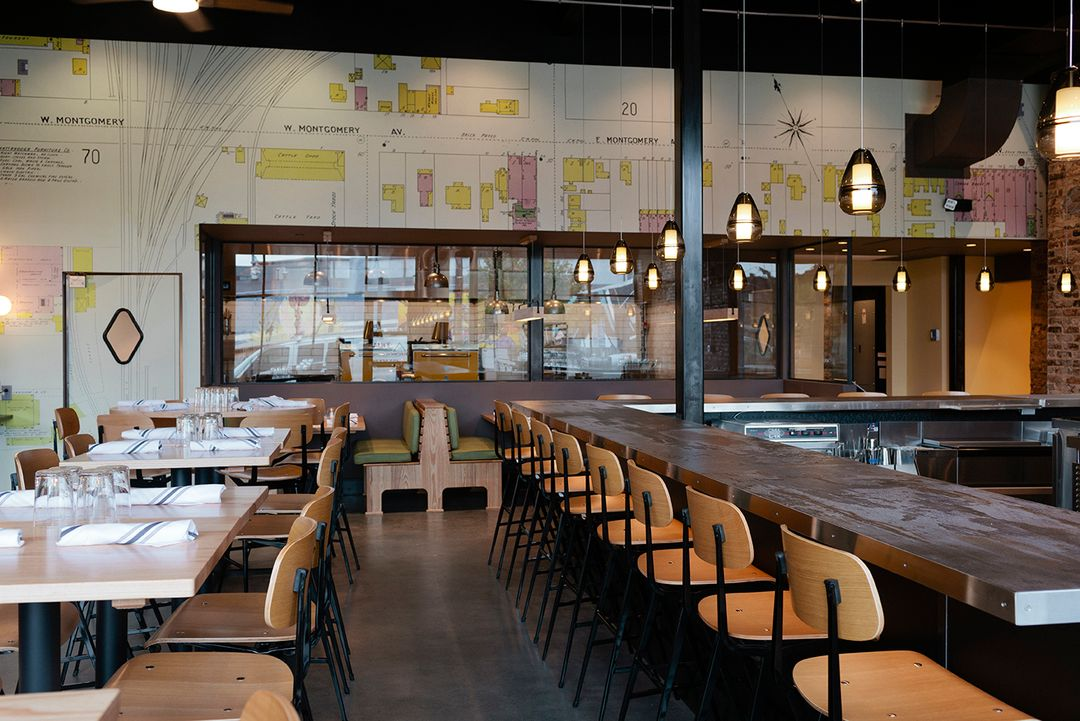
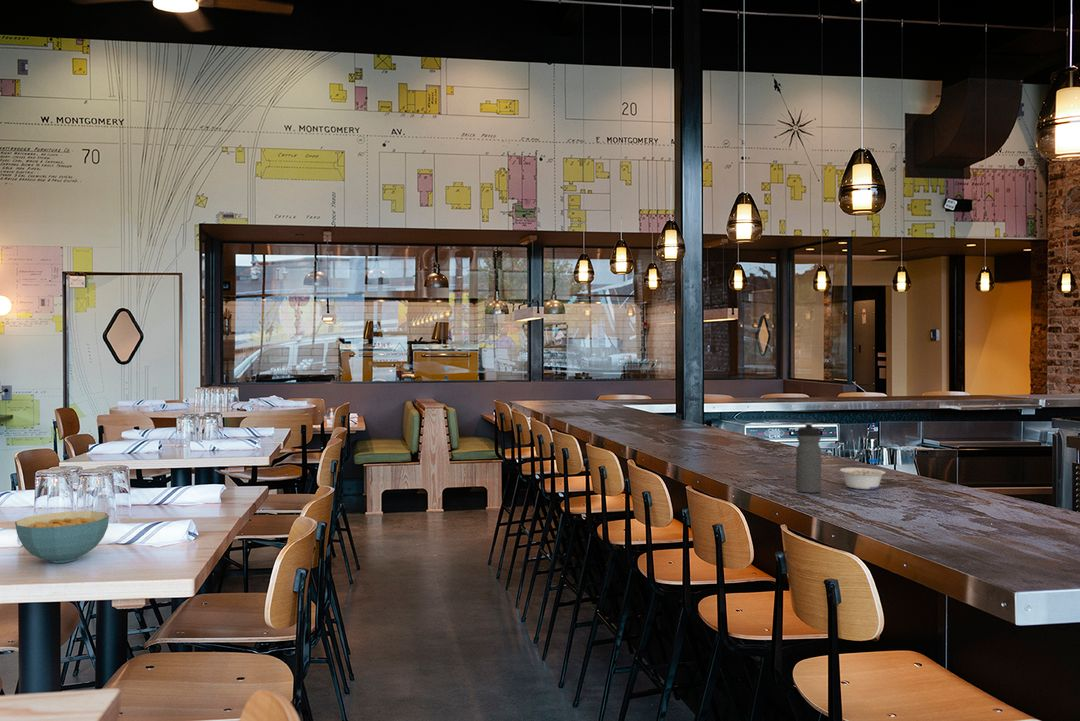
+ cereal bowl (63, 539)
+ legume (863, 477)
+ water bottle (808, 456)
